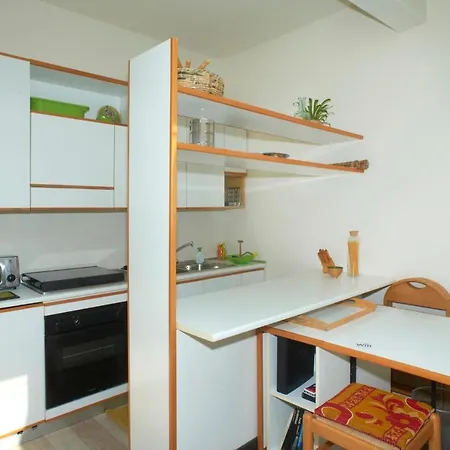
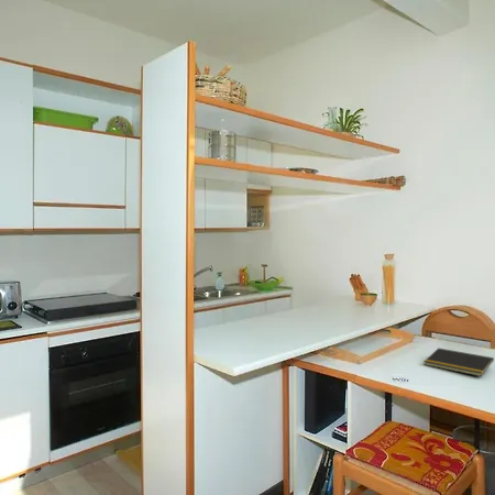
+ notepad (458, 361)
